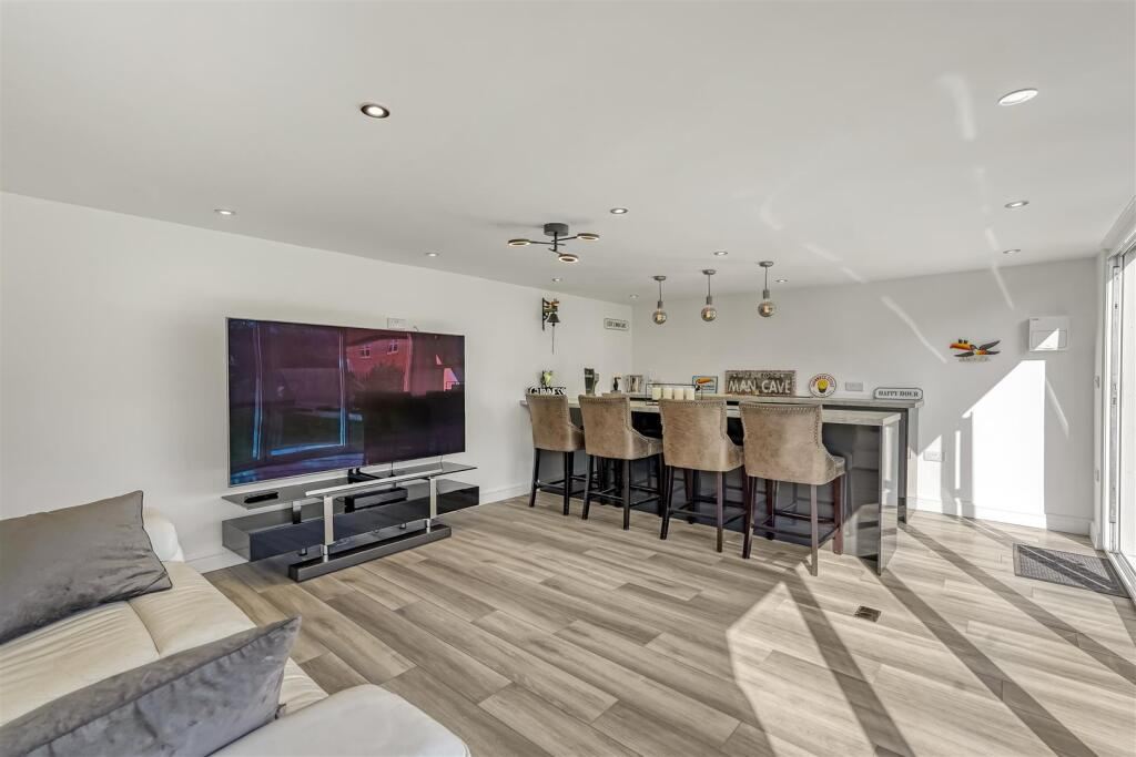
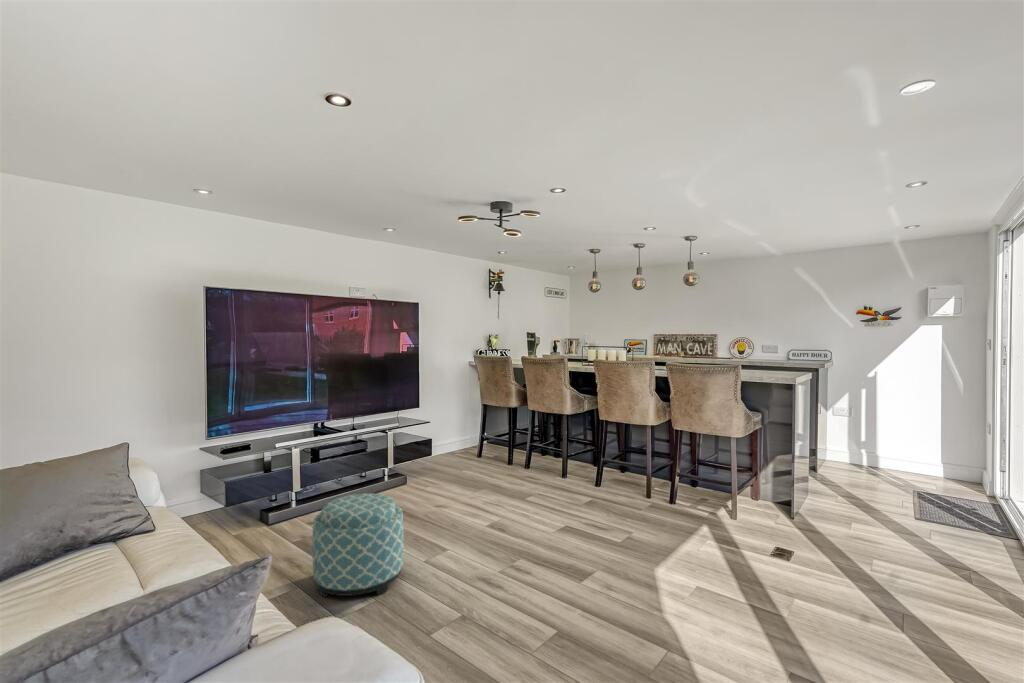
+ ottoman (359, 540)
